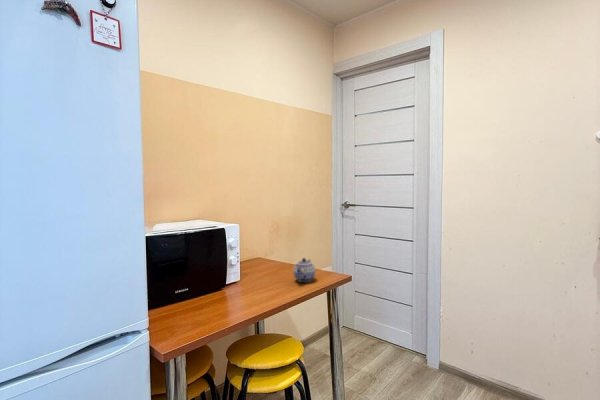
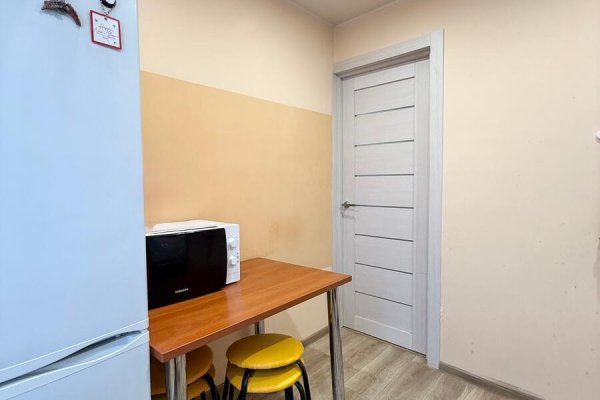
- teapot (304, 269)
